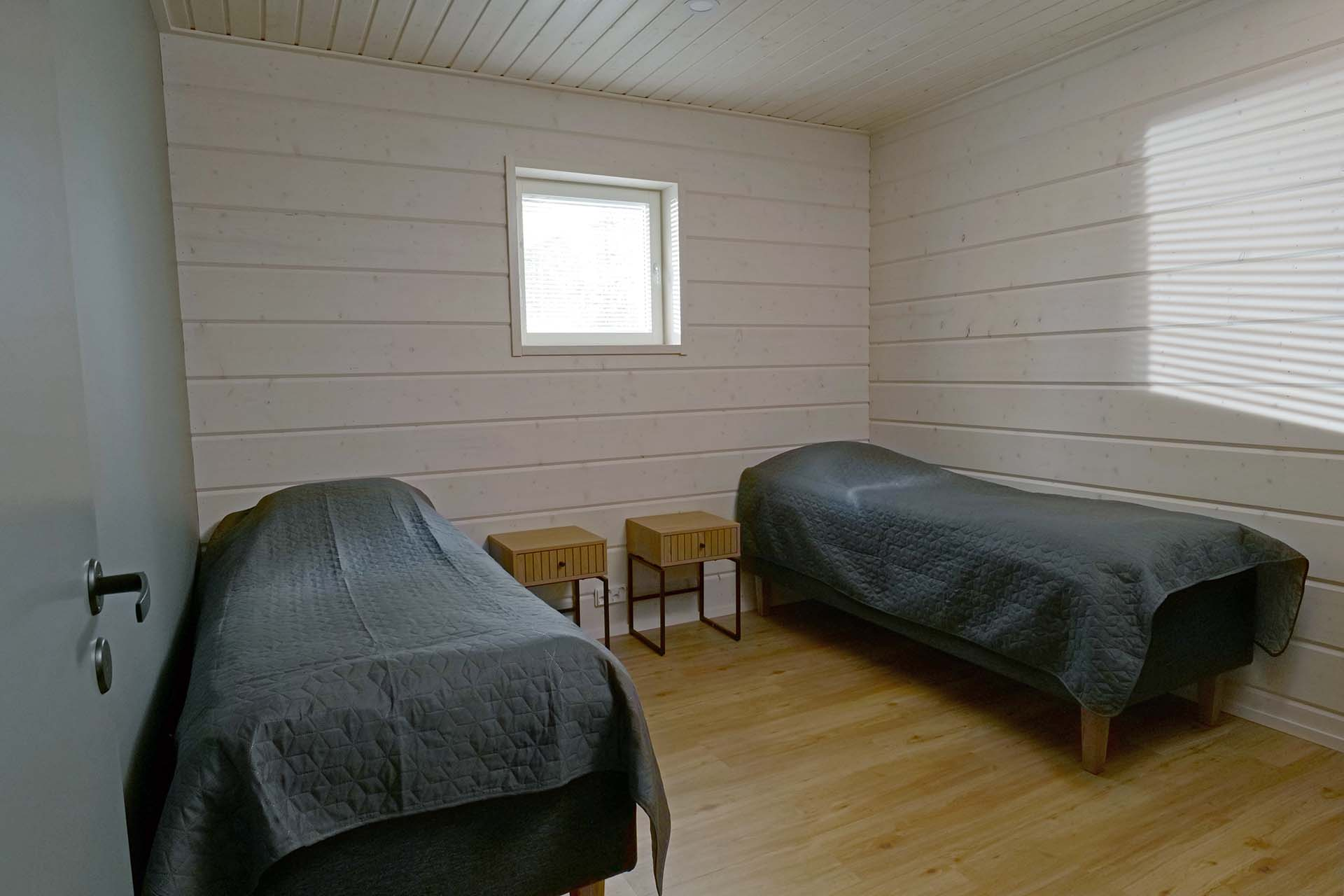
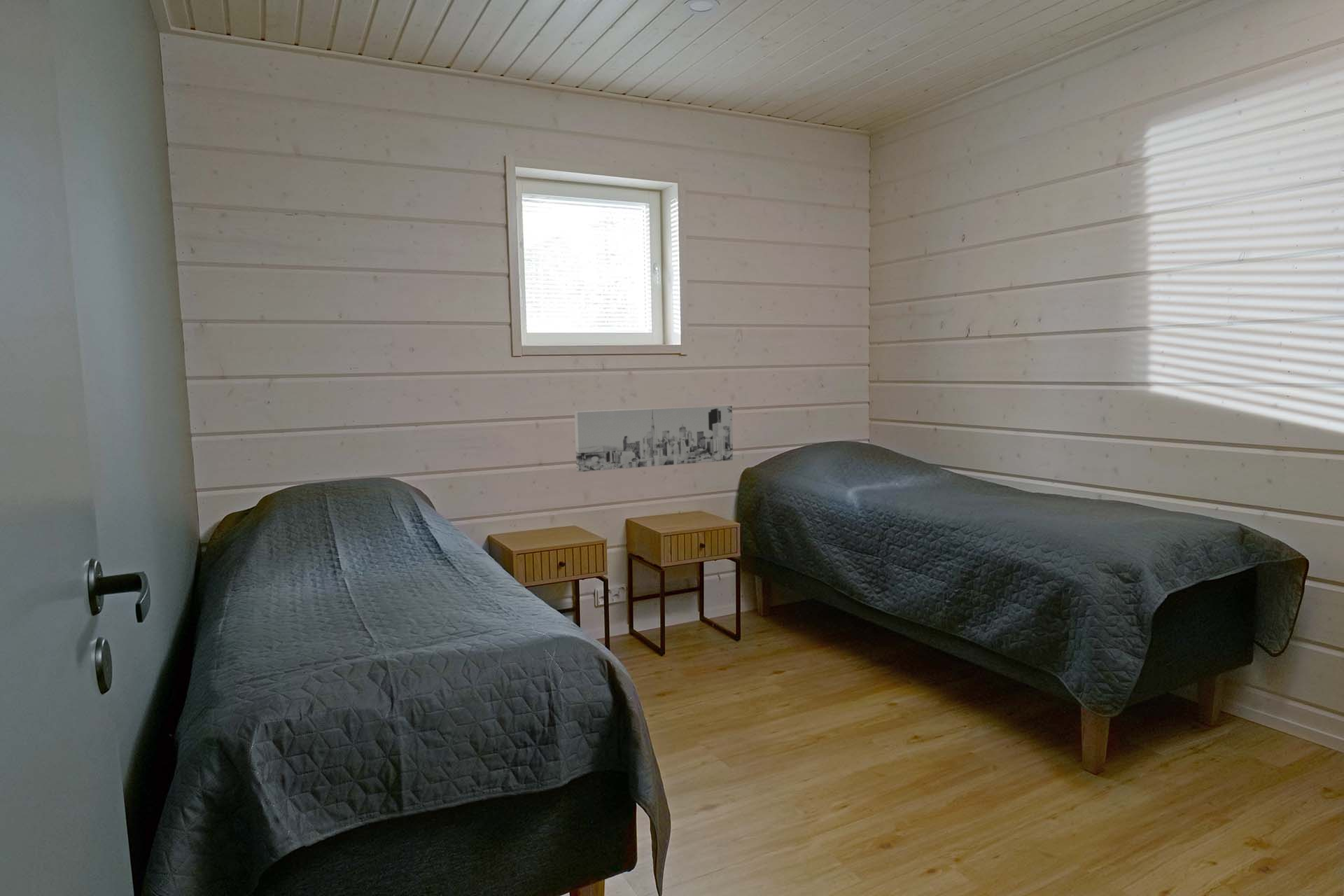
+ wall art (657, 437)
